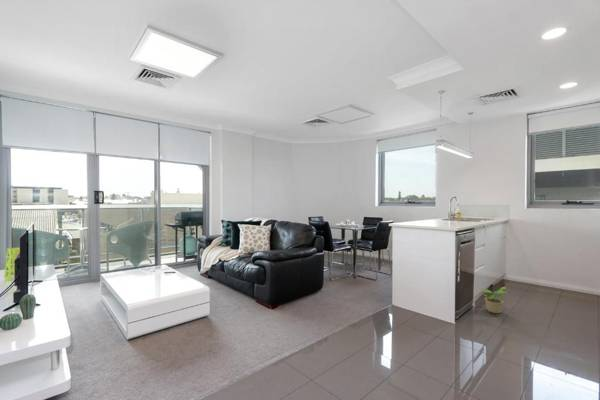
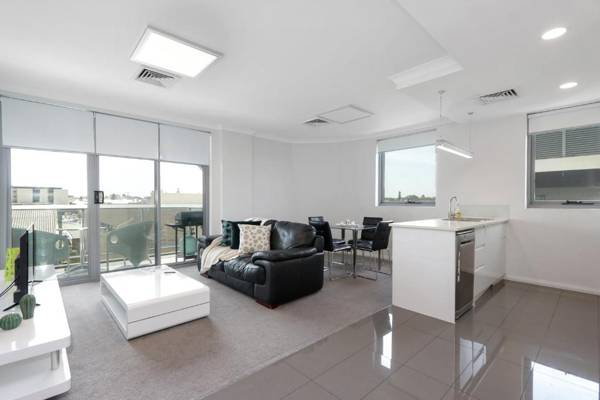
- potted plant (493, 298)
